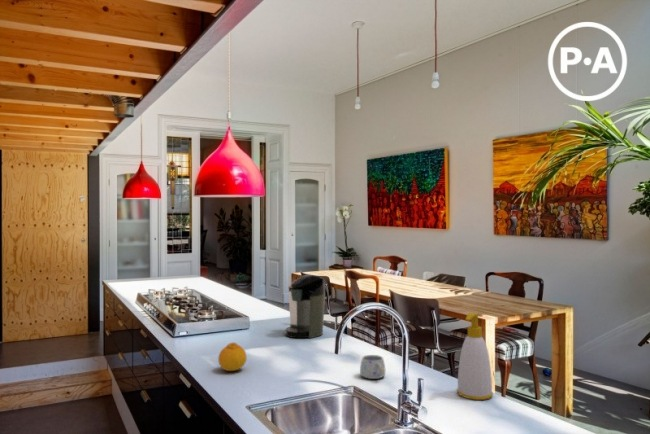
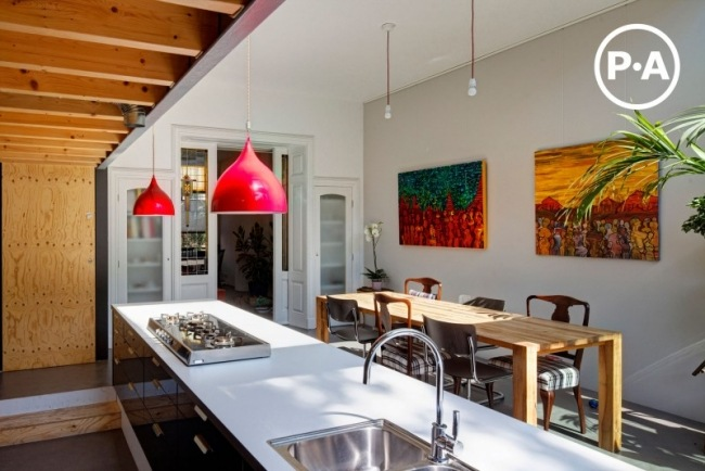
- coffee maker (300, 302)
- fruit (232, 356)
- mug (374, 368)
- soap bottle (474, 353)
